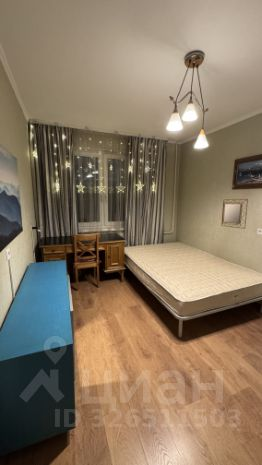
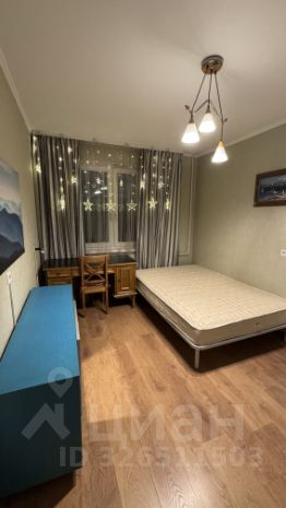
- home mirror (232, 213)
